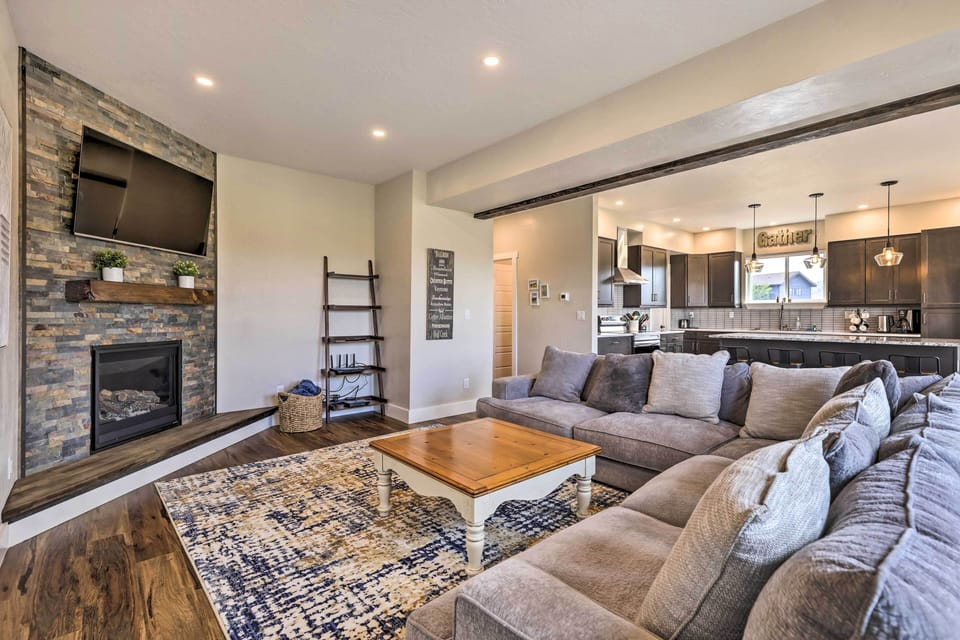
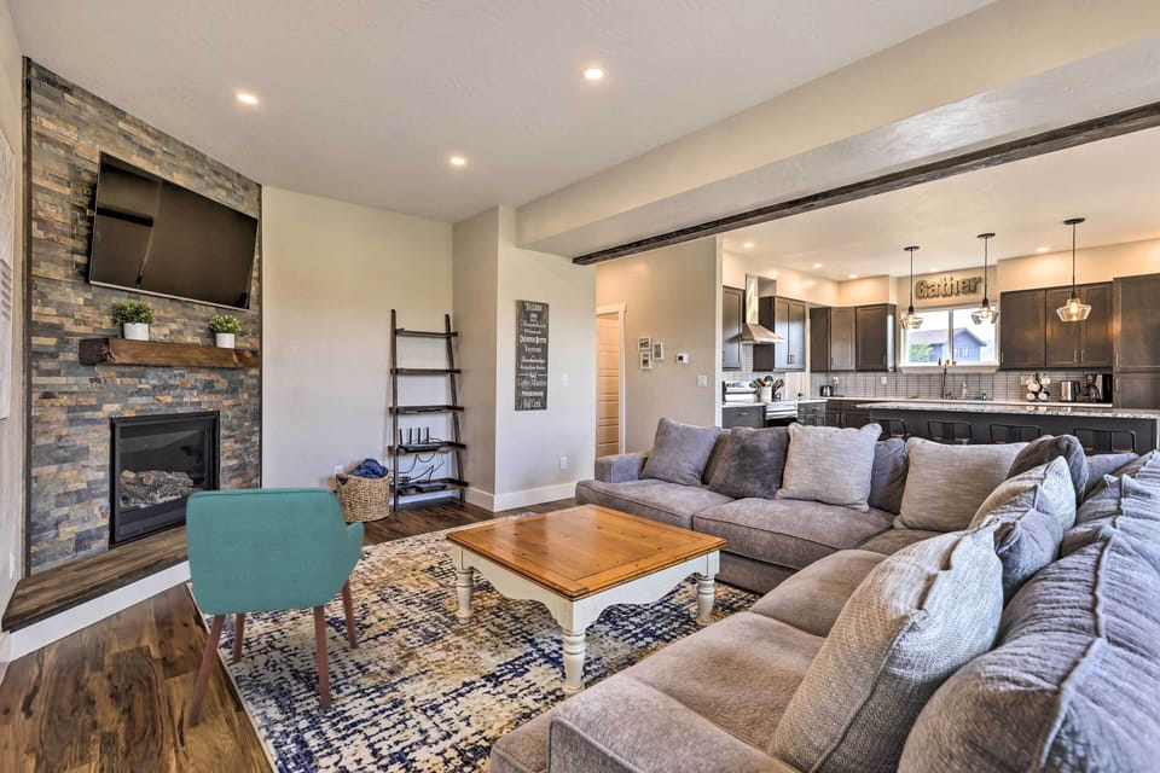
+ chair (280, 581)
